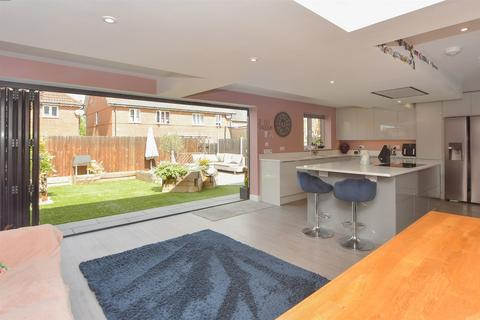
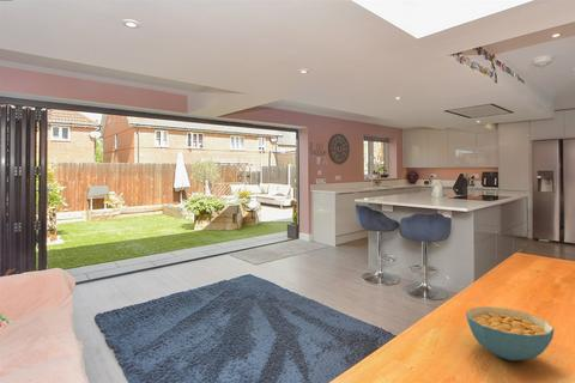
+ cereal bowl (507, 336)
